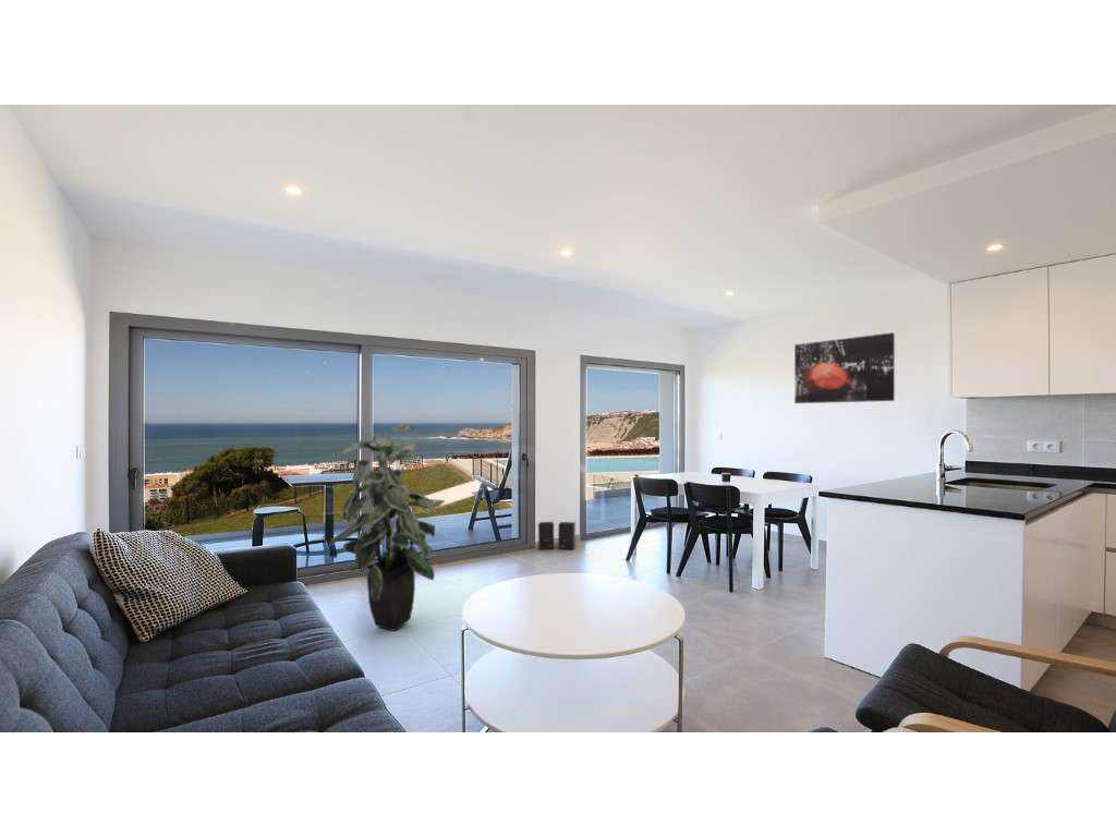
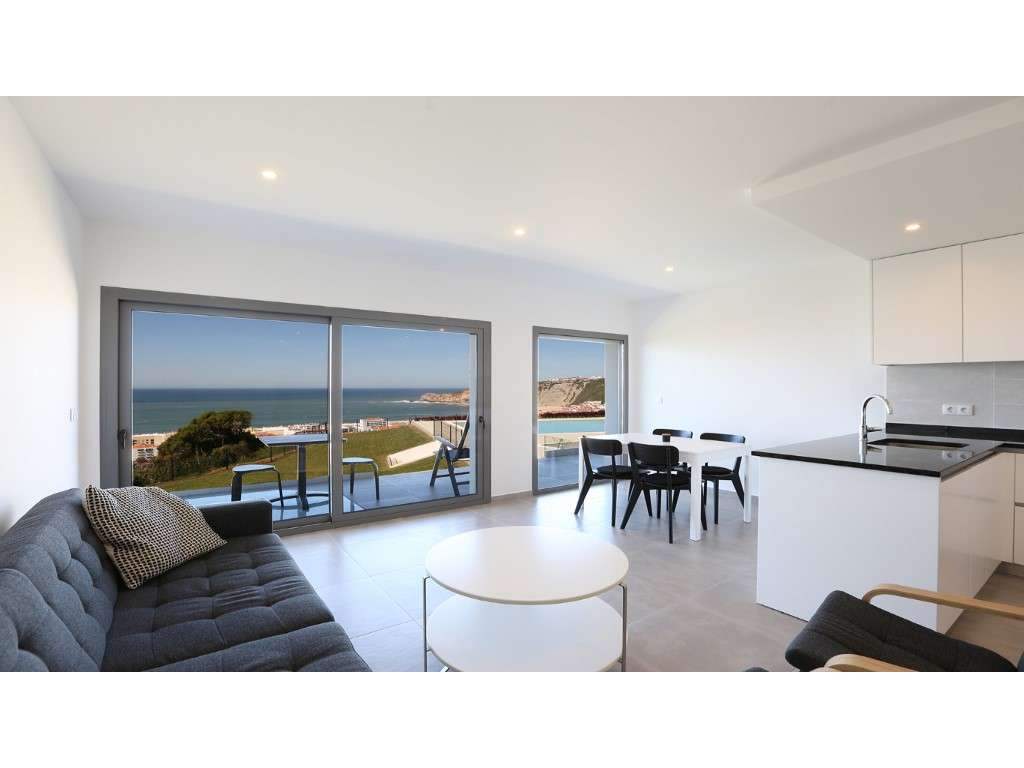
- wall art (840, 371)
- speaker (558, 535)
- indoor plant (392, 527)
